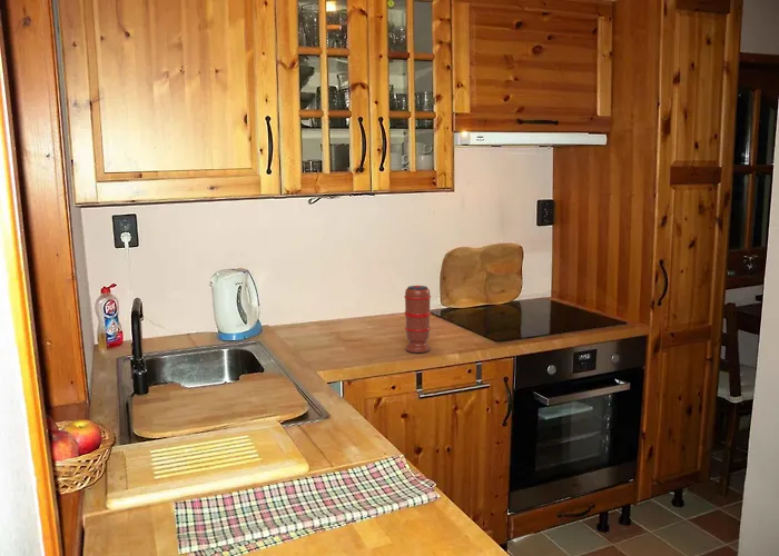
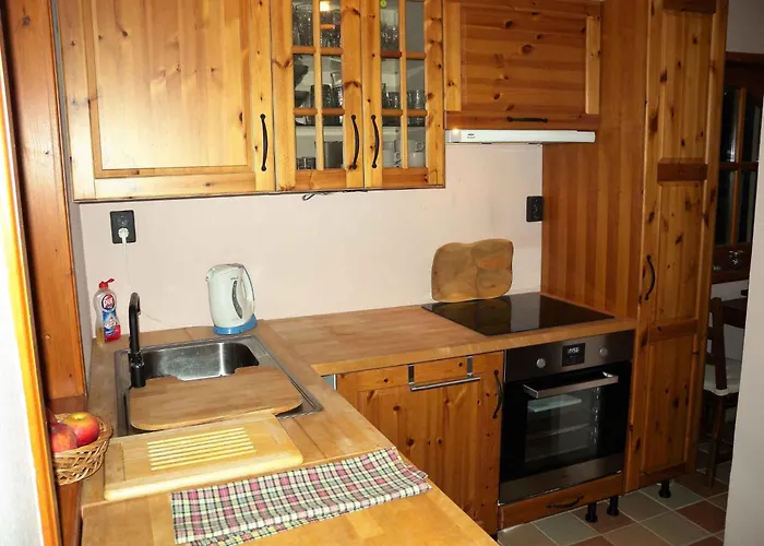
- spice grinder (417, 318)
